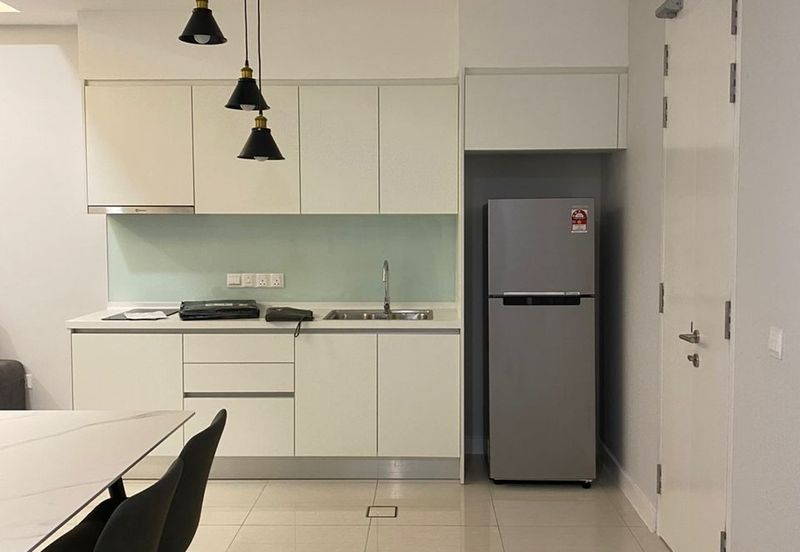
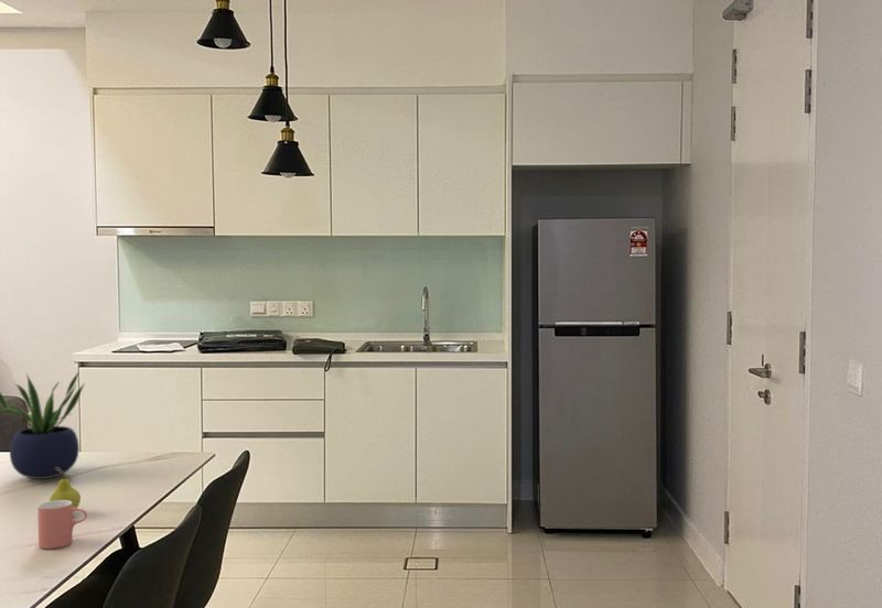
+ cup (63, 523)
+ fruit (65, 490)
+ potted plant (45, 425)
